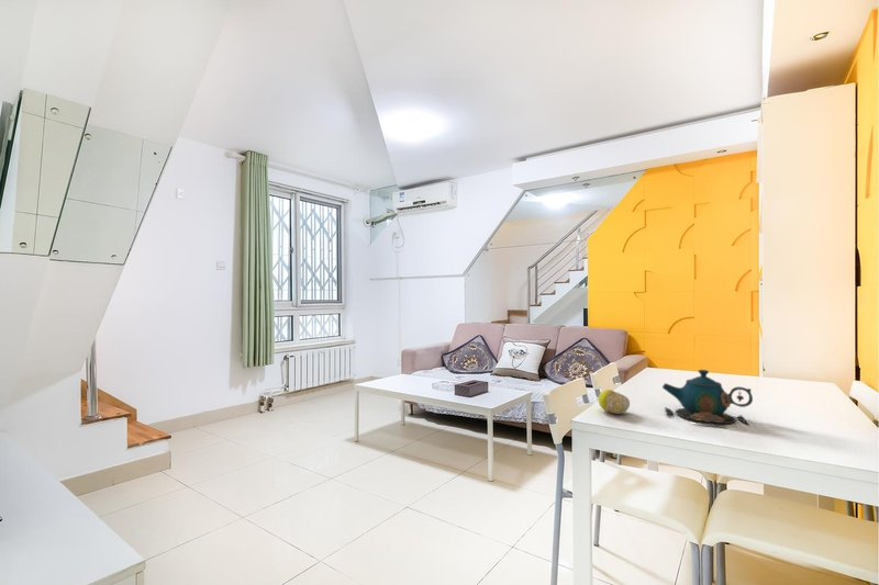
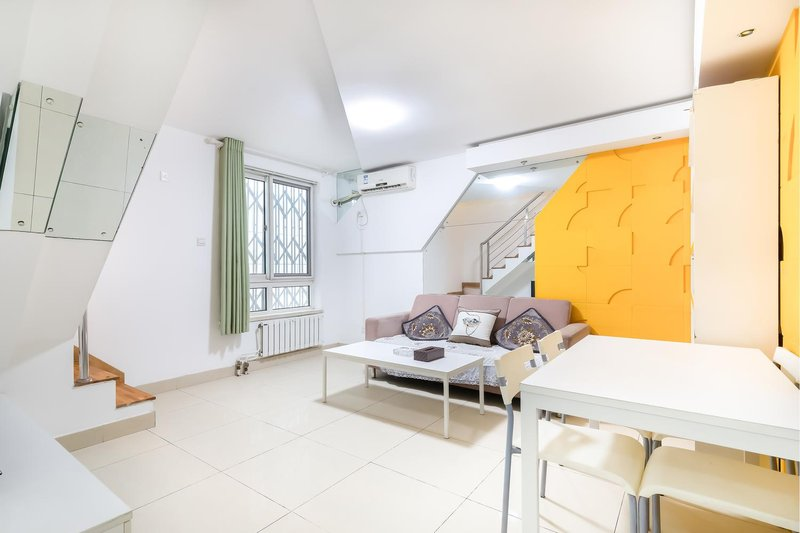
- fruit (613, 401)
- teapot (705, 393)
